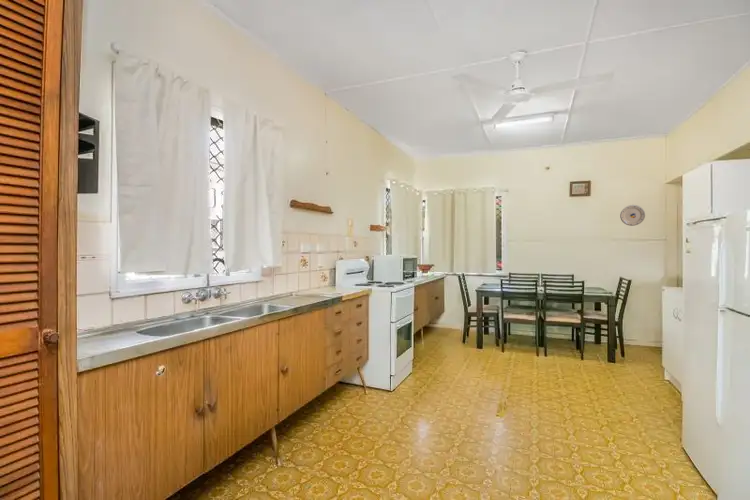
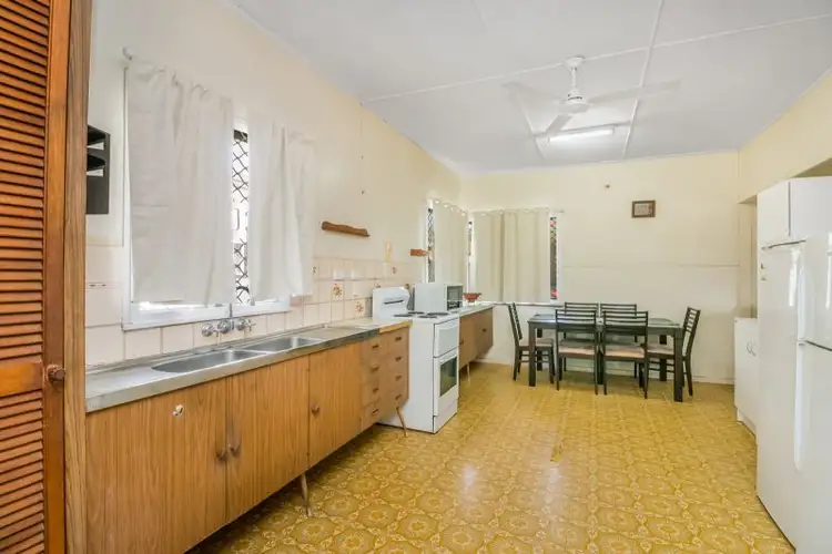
- plate (632, 215)
